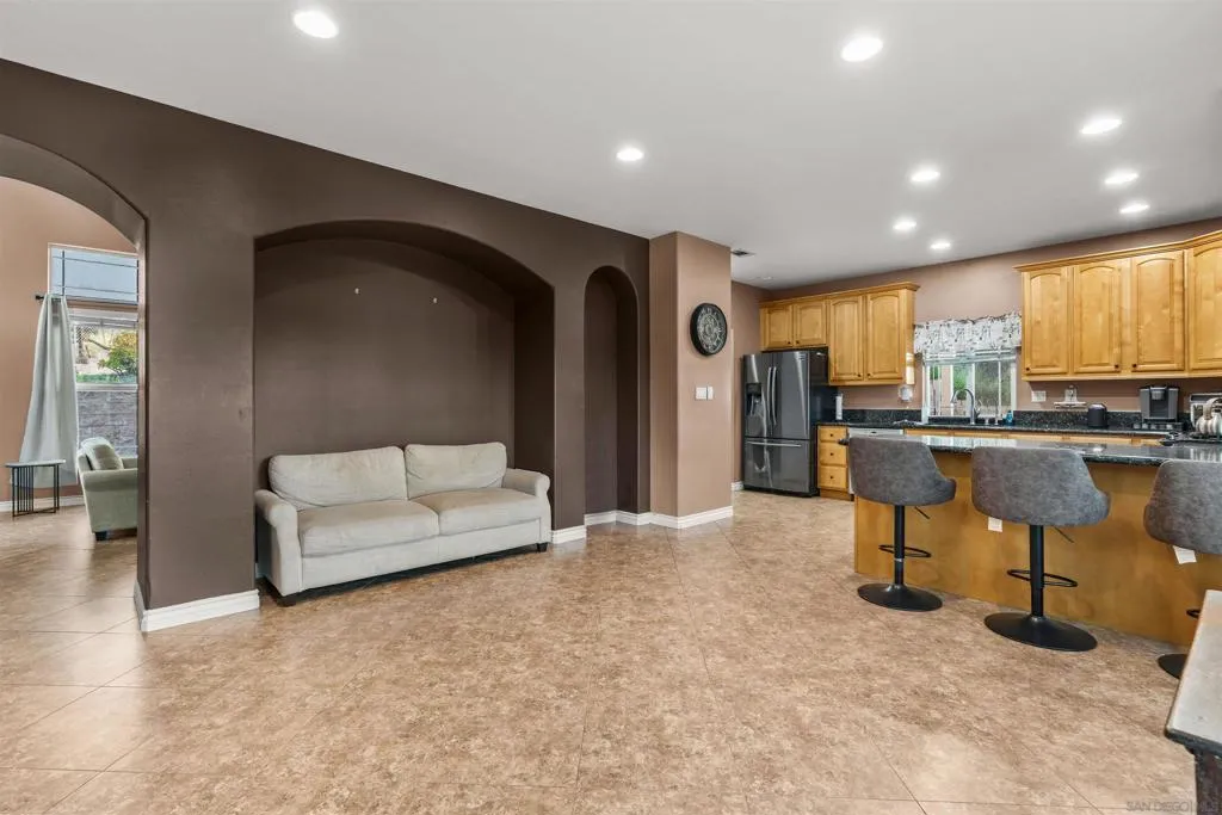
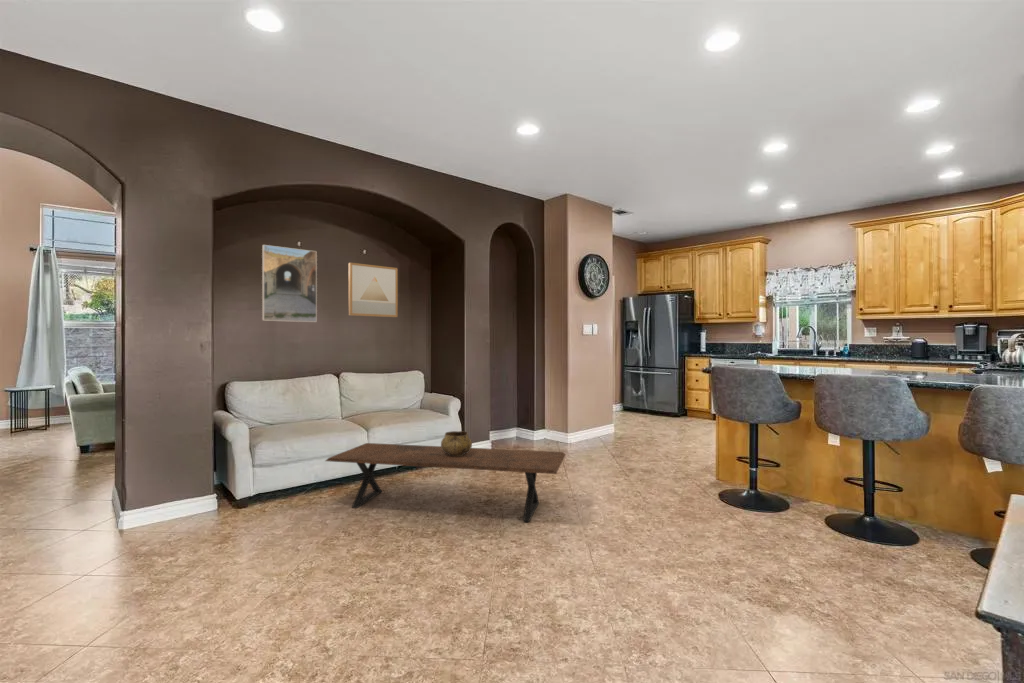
+ wall art (373, 290)
+ decorative bowl (456, 443)
+ coffee table (448, 467)
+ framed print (290, 284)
